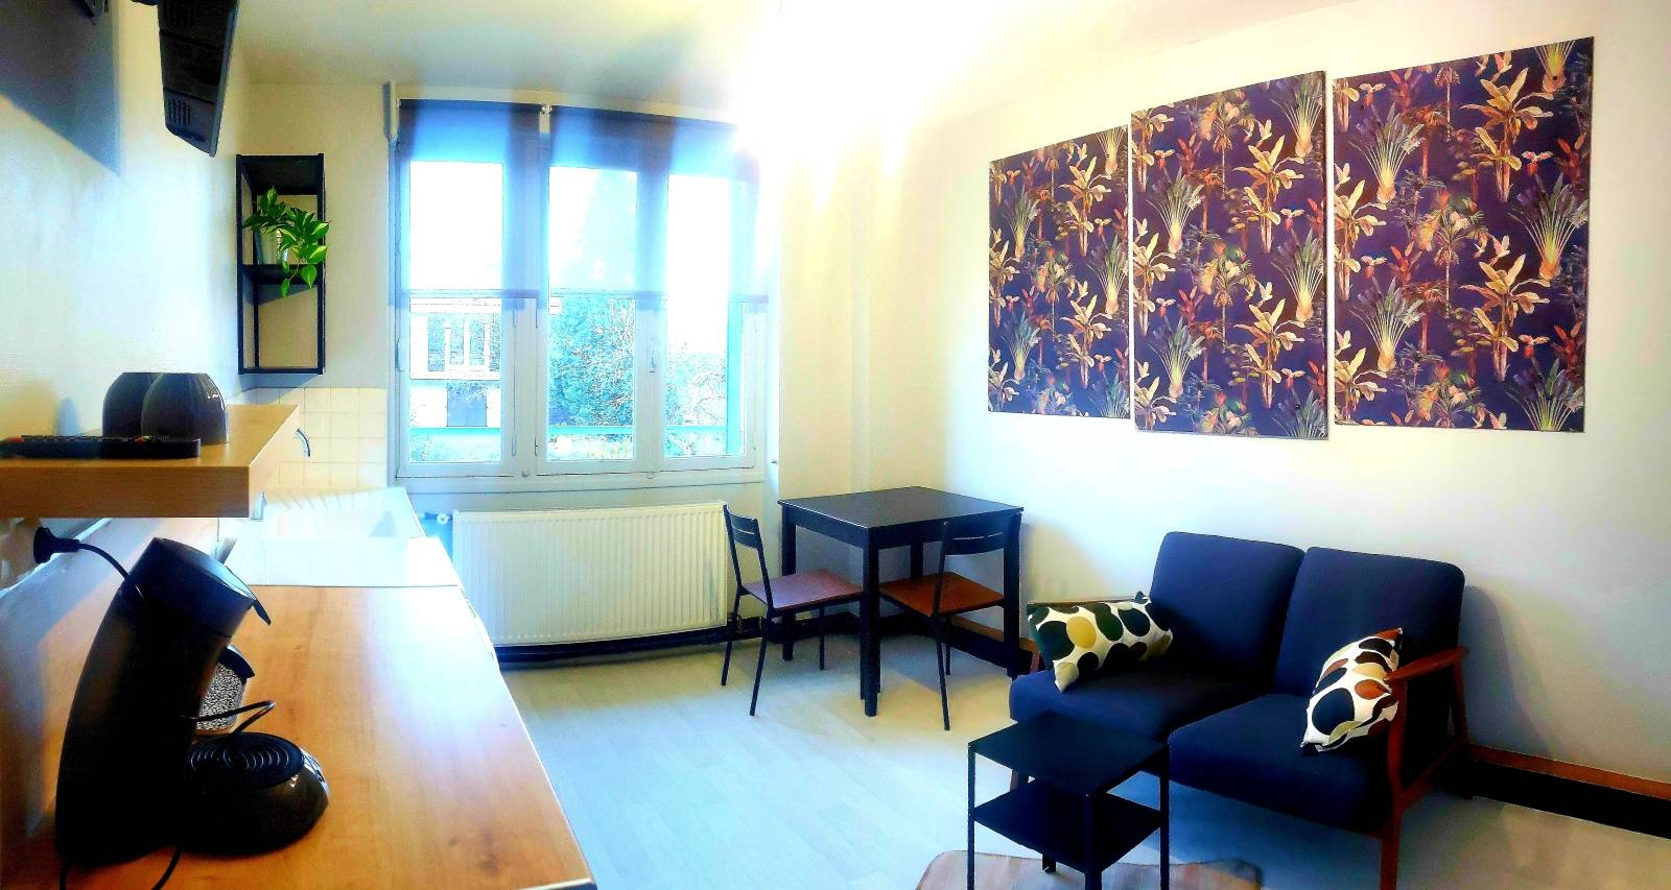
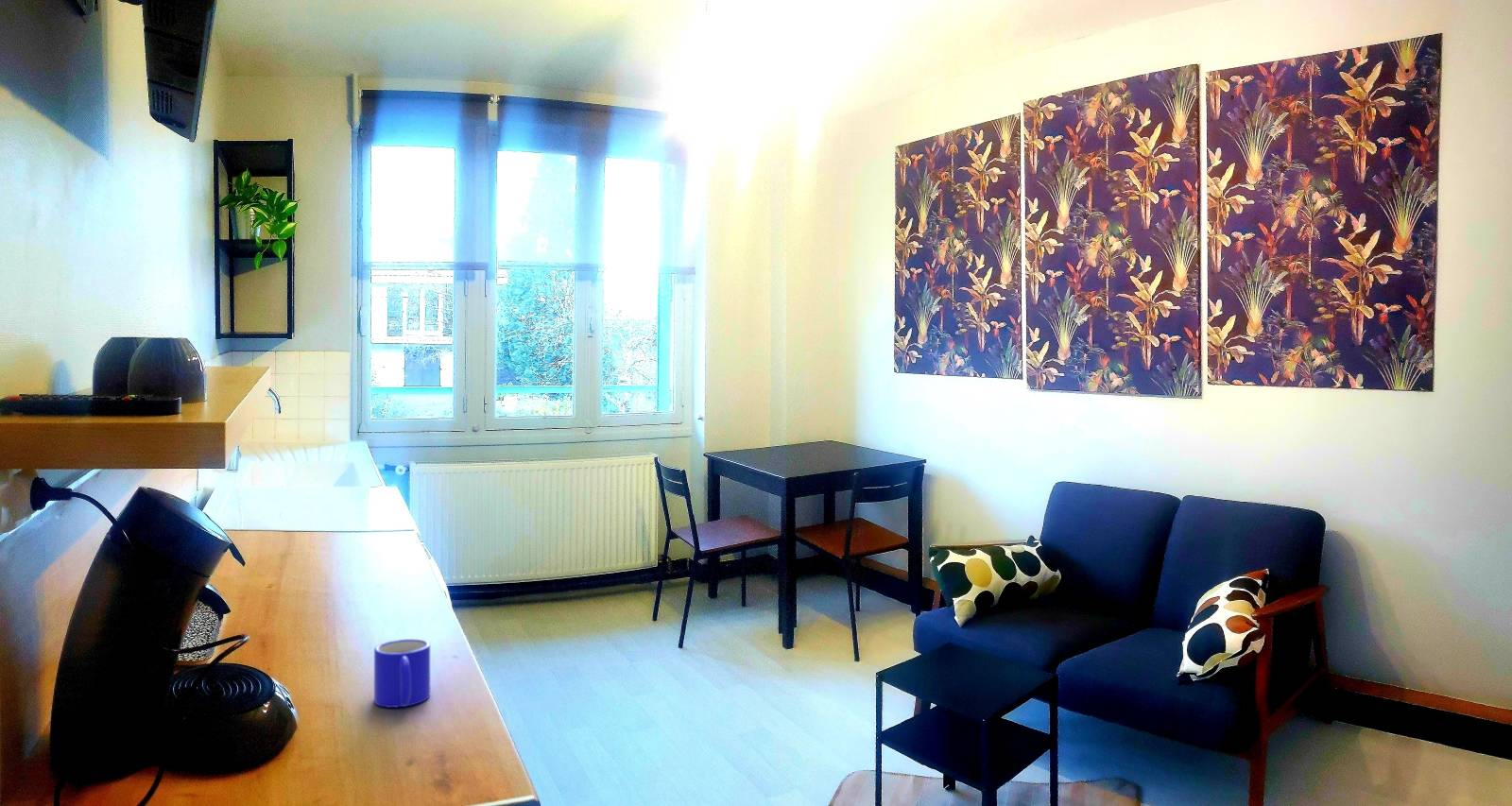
+ mug (404, 676)
